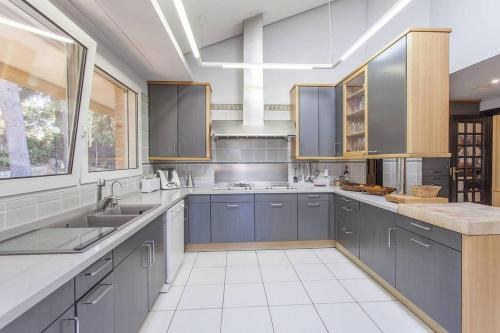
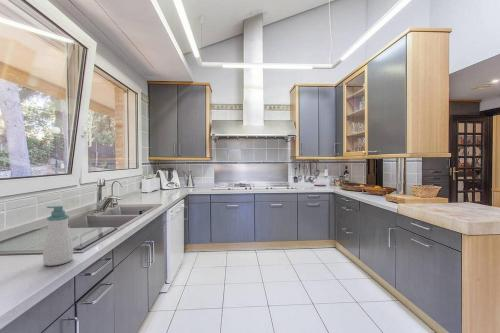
+ soap bottle (58, 234)
